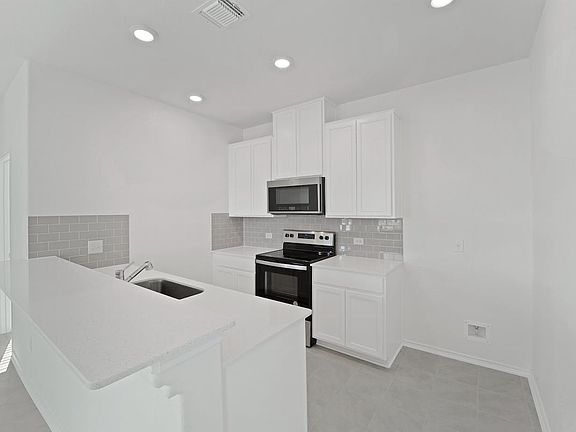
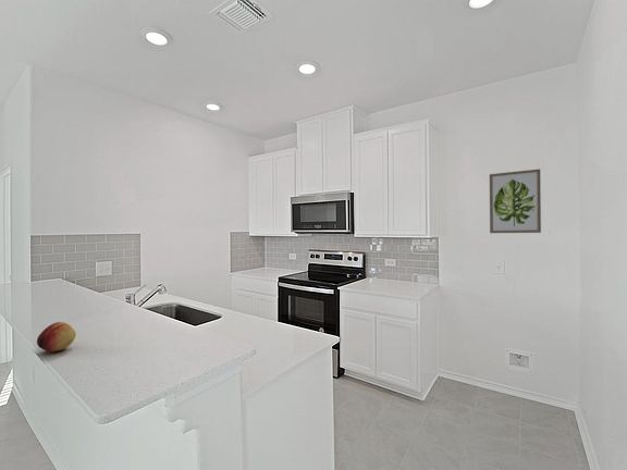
+ wall art (514, 202)
+ fruit (57, 336)
